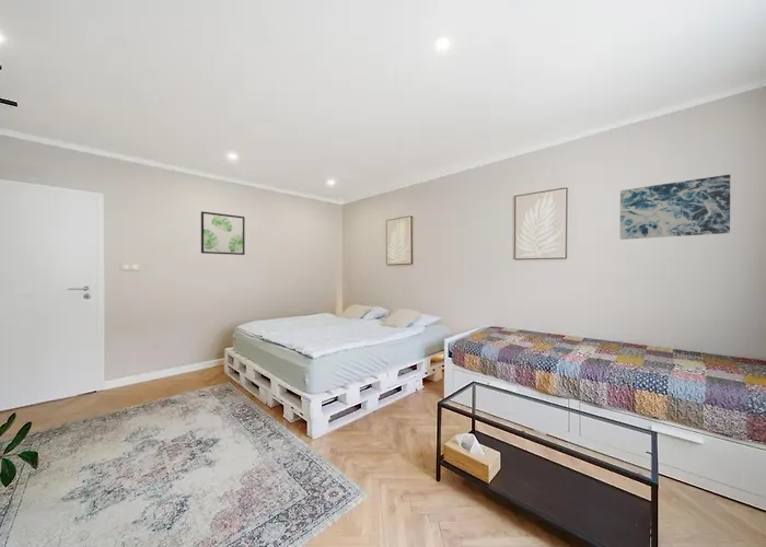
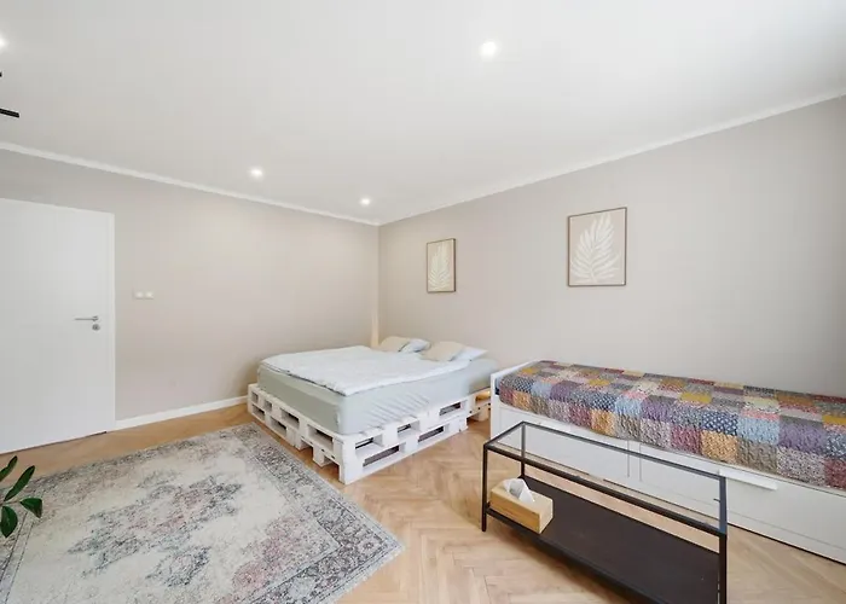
- wall art (223, 234)
- wall art (670, 210)
